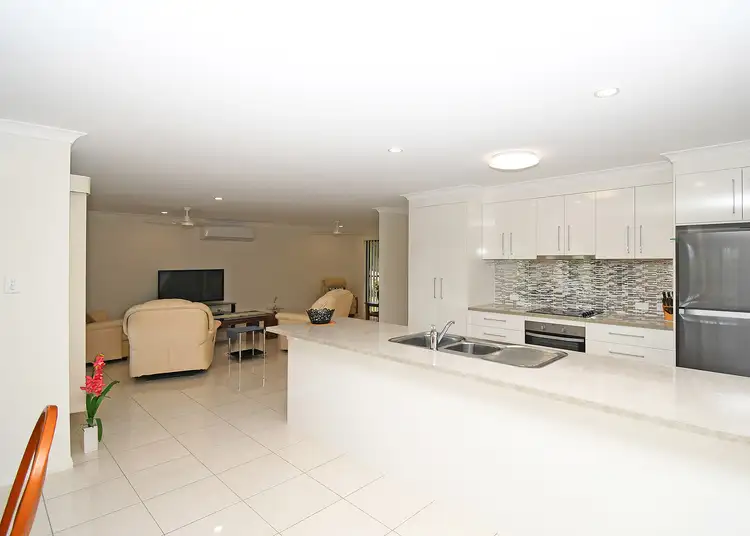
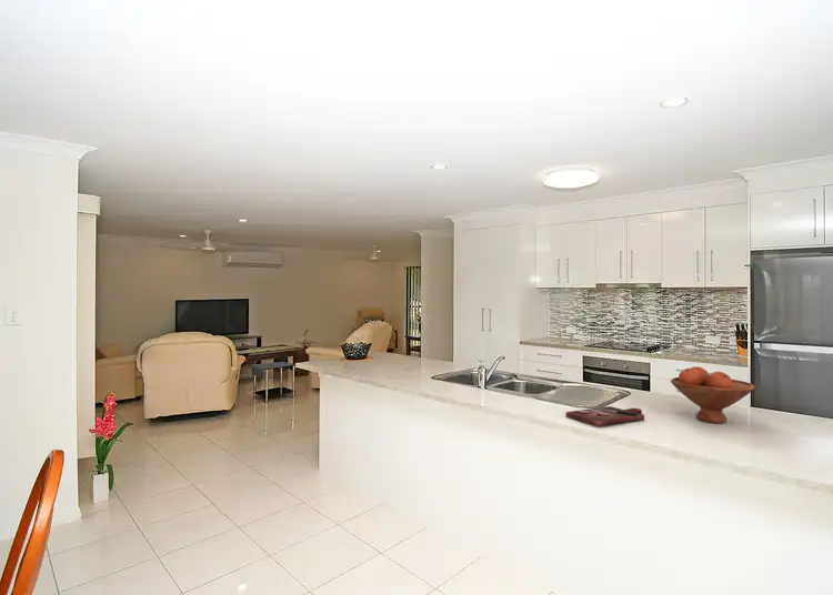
+ fruit bowl (711, 393)
+ cutting board (605, 413)
